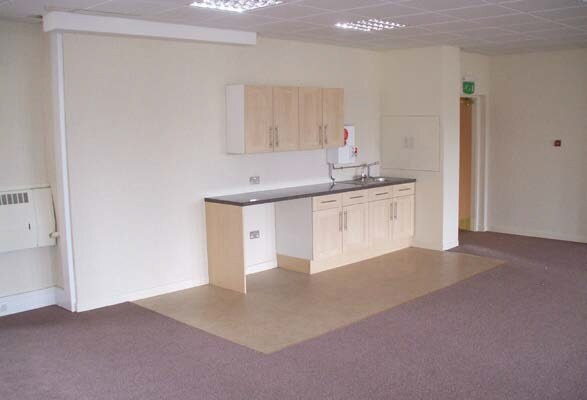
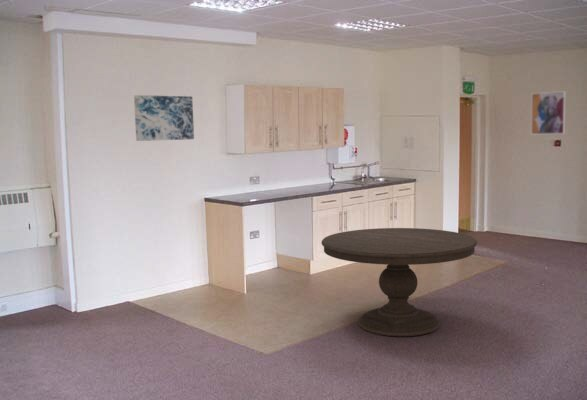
+ dining table (398, 281)
+ wall art (165, 118)
+ wall art (547, 113)
